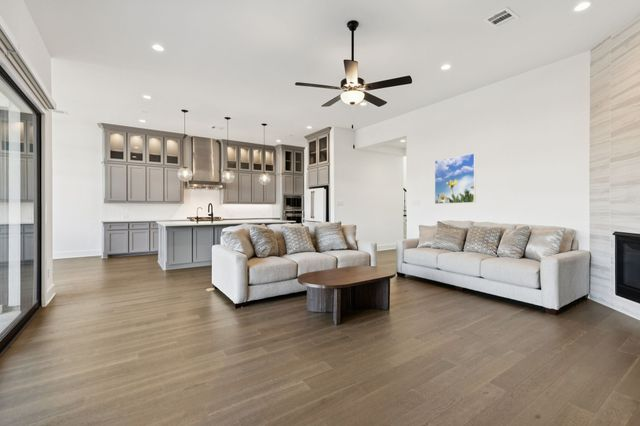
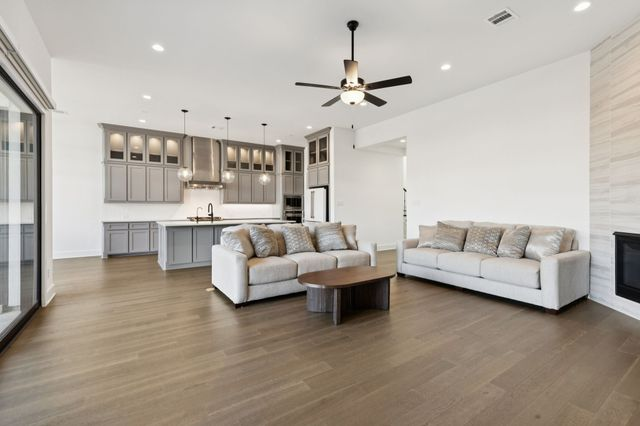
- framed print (453, 180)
